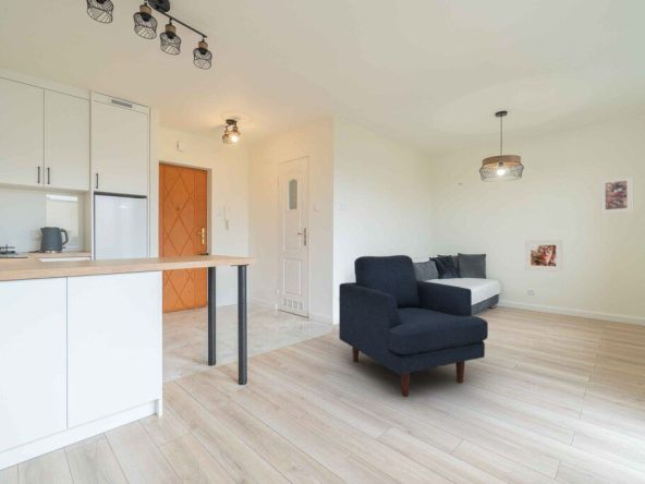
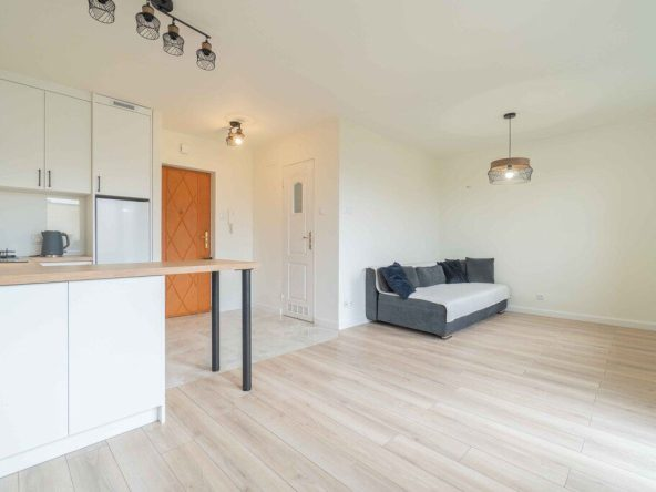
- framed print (543, 255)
- chair (406, 314)
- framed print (616, 195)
